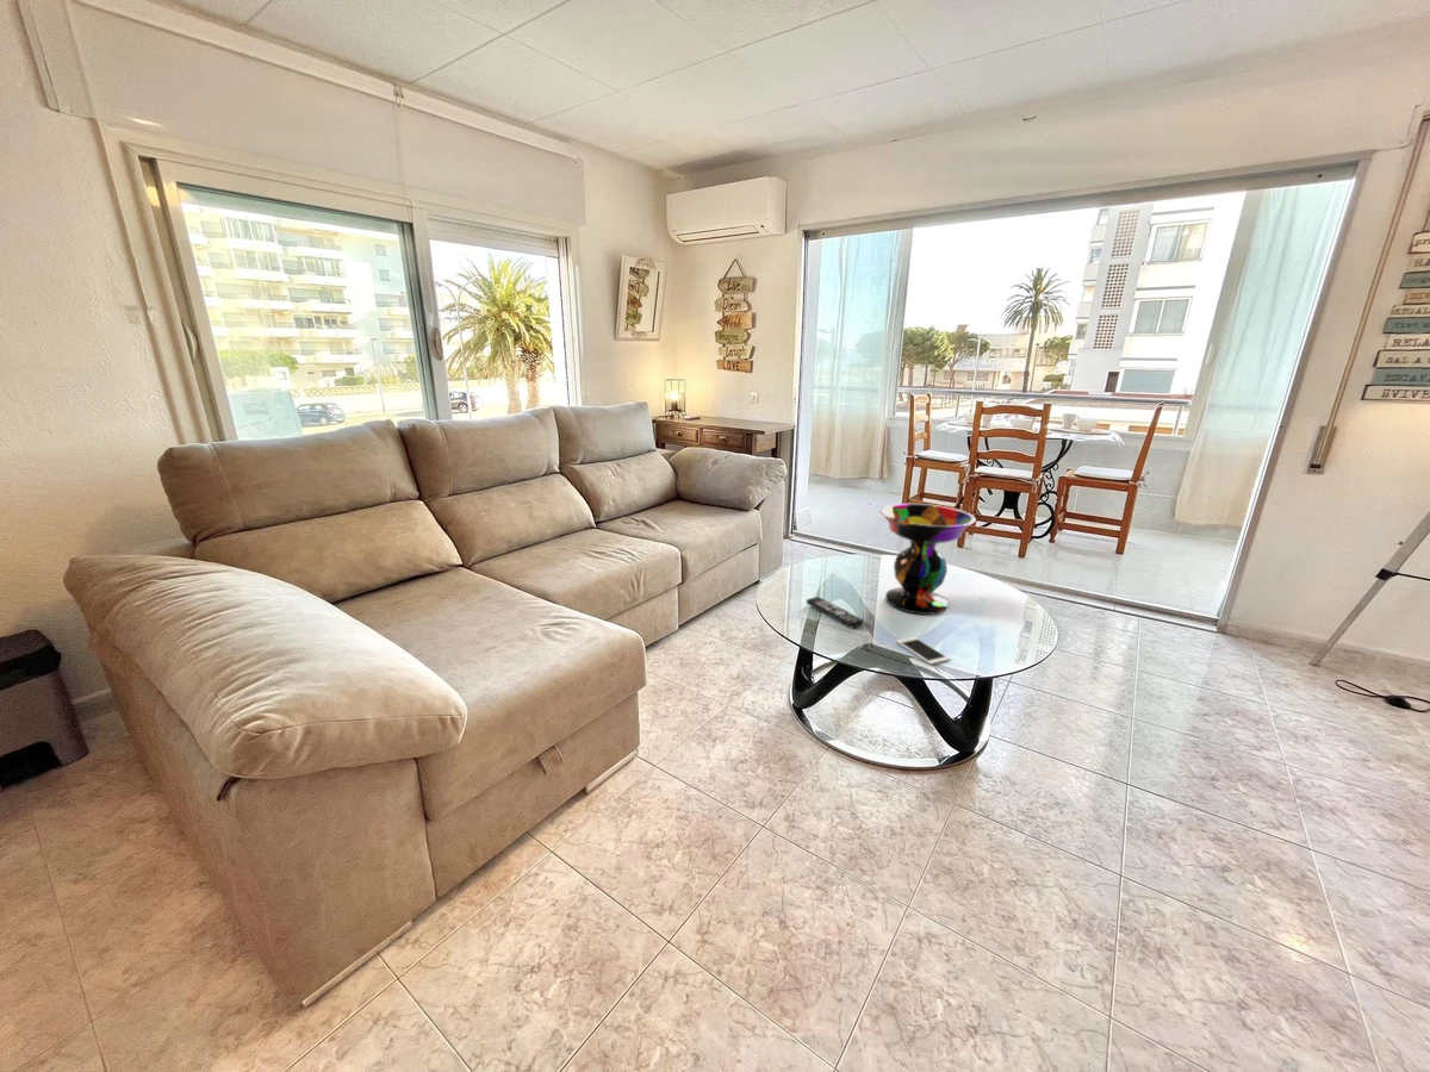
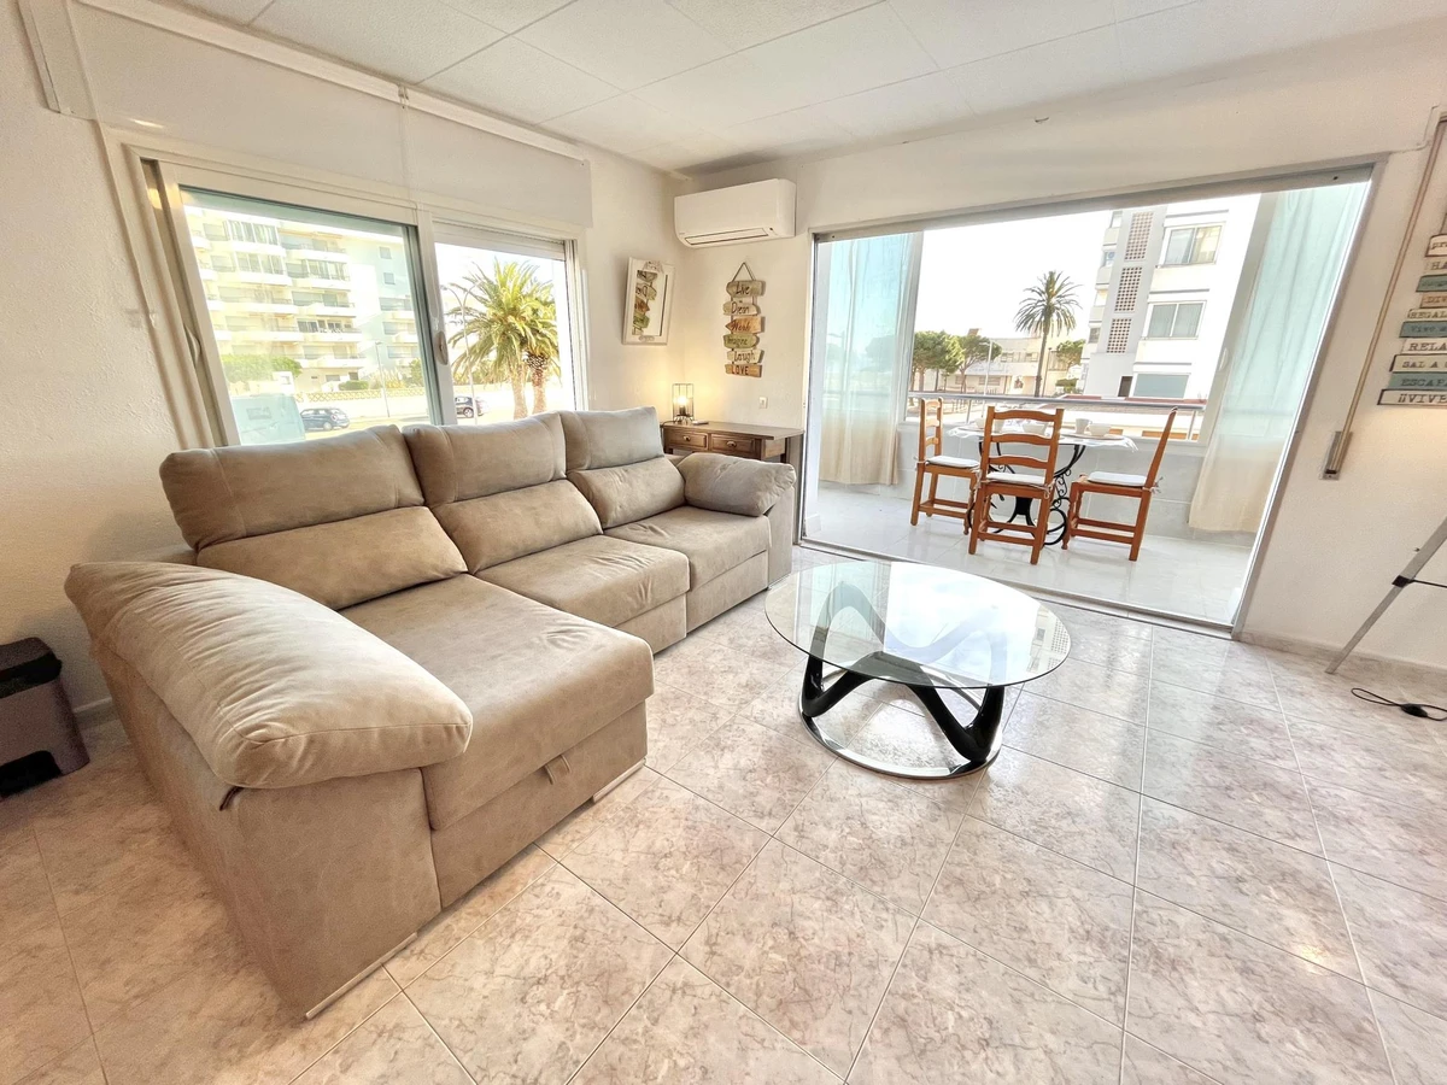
- cell phone (921, 649)
- decorative bowl (921, 559)
- remote control (833, 611)
